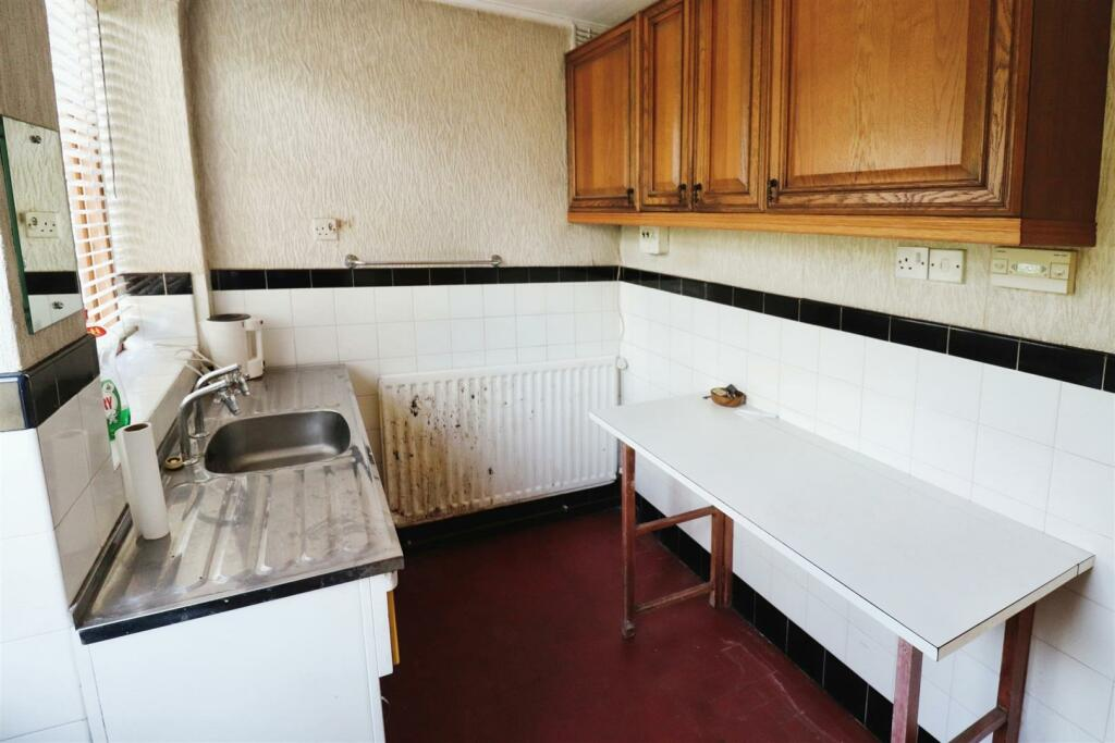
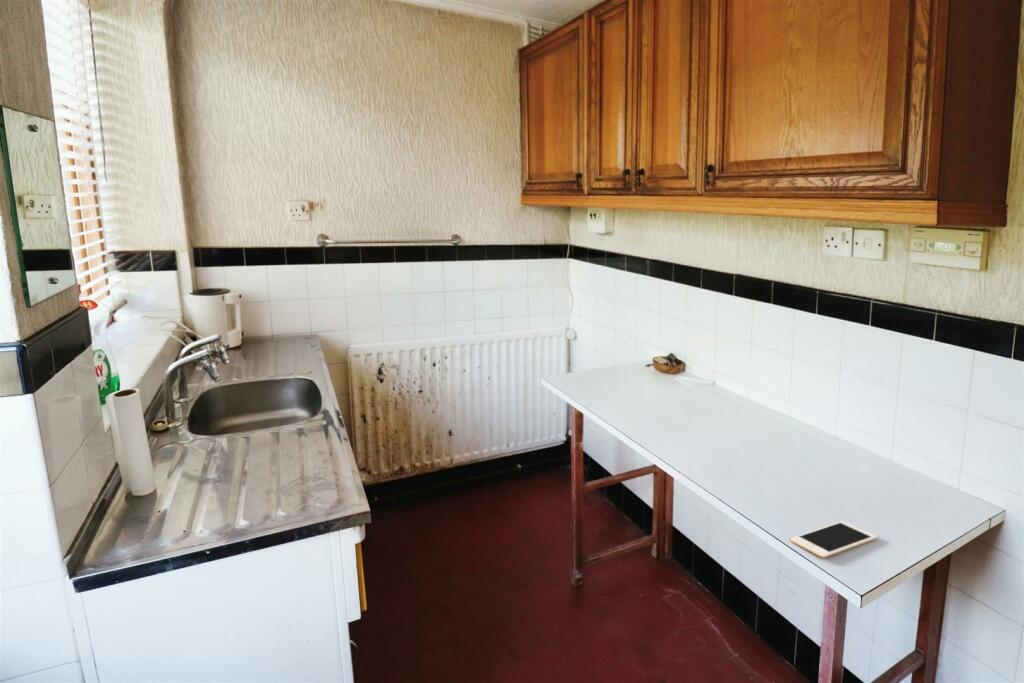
+ cell phone (833, 538)
